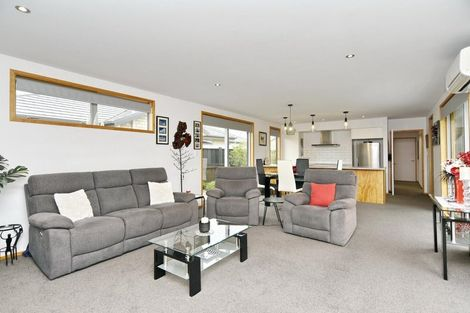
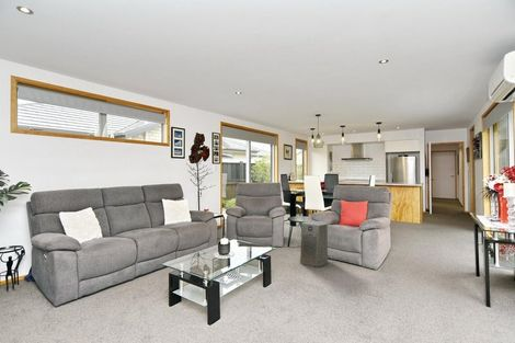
+ fan (316, 242)
